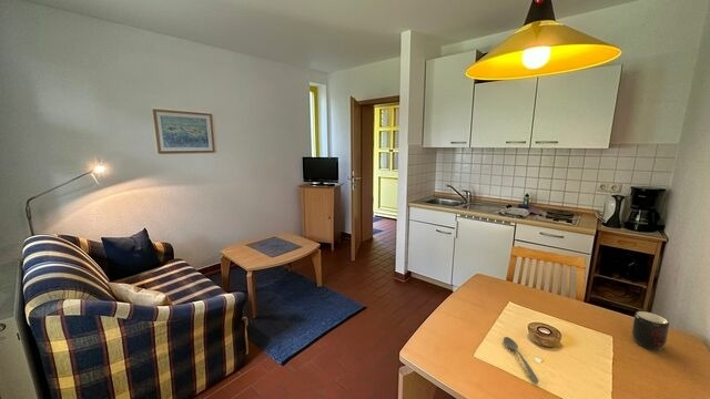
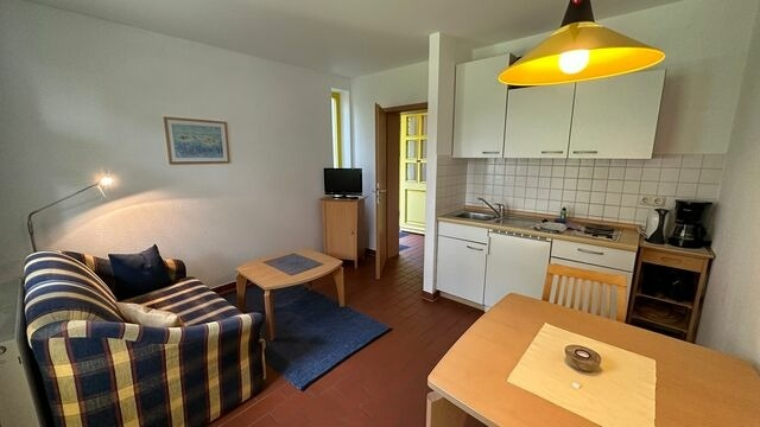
- soupspoon (520, 357)
- mug (652, 330)
